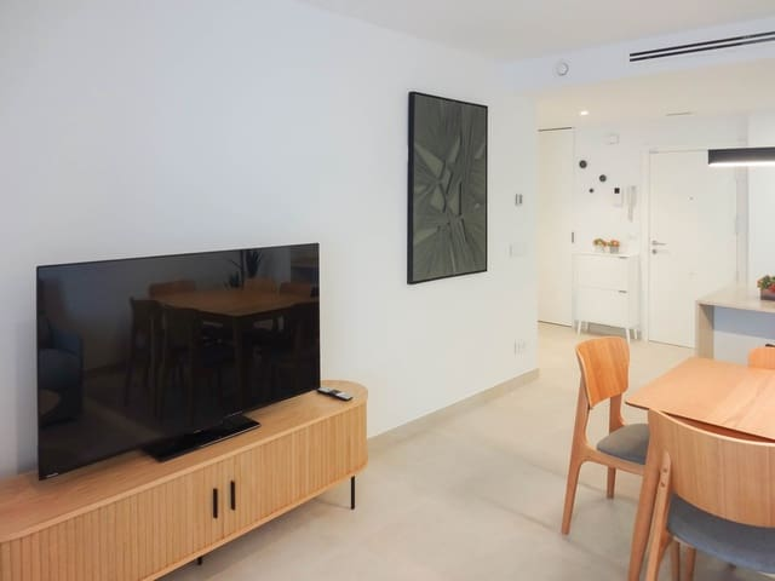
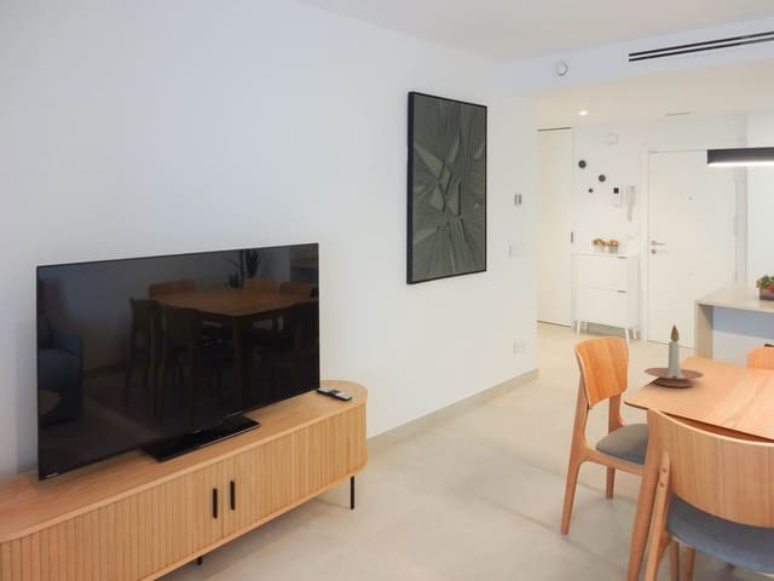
+ candle holder (674, 353)
